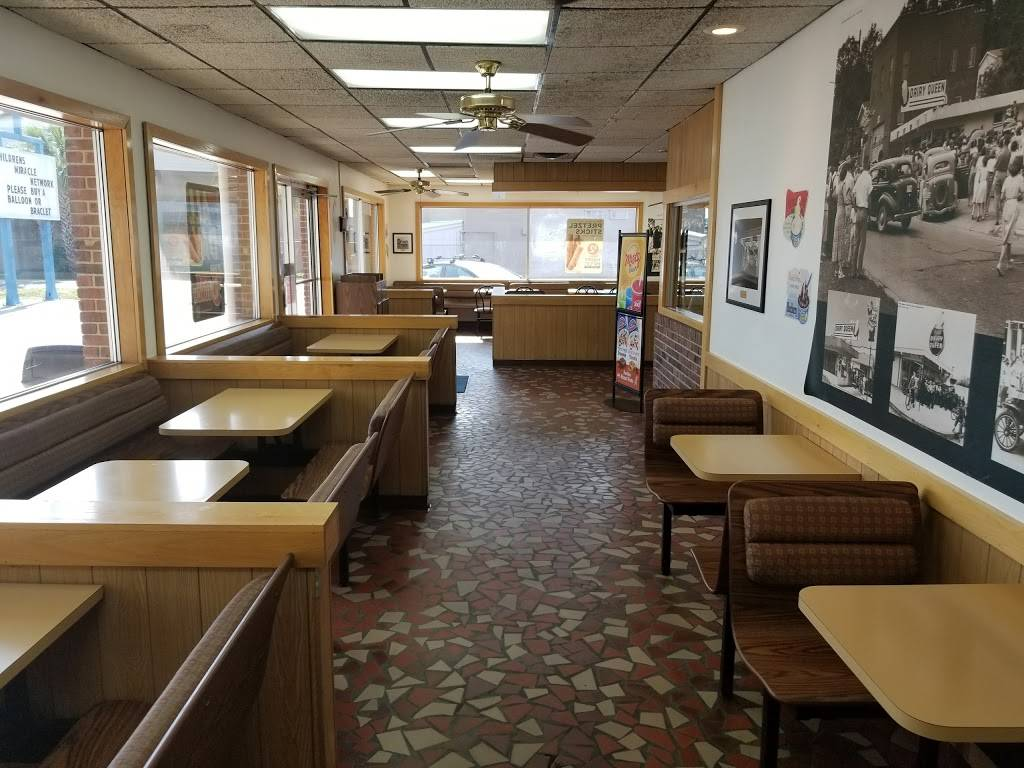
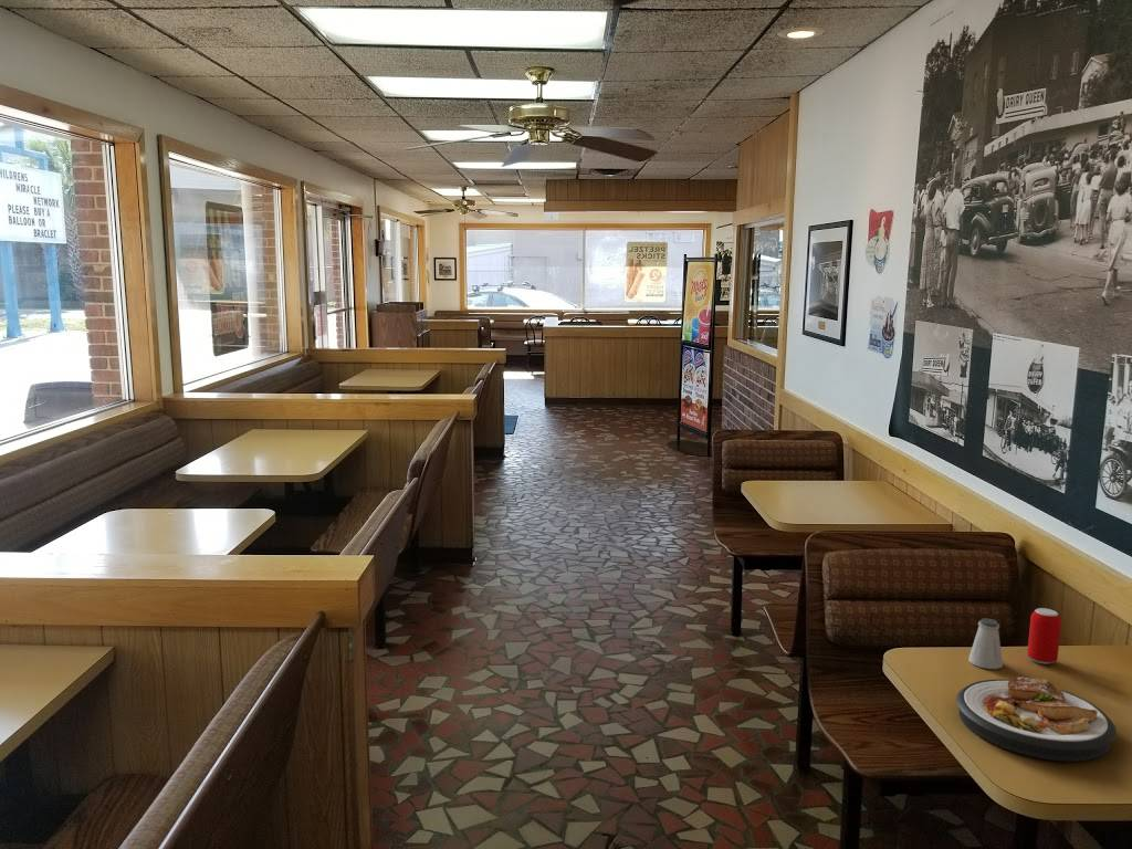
+ beverage can (1044, 636)
+ saltshaker (987, 641)
+ plate (1033, 711)
